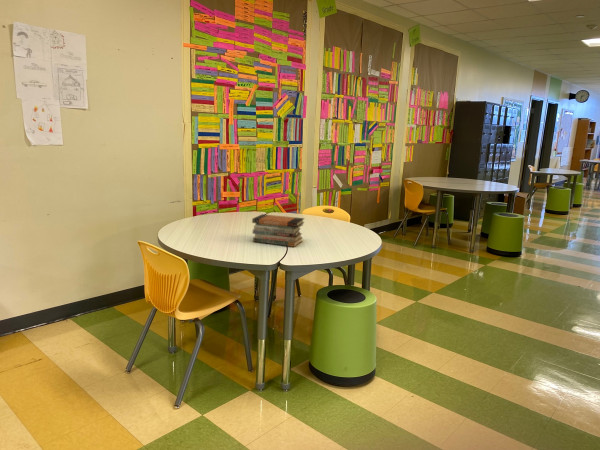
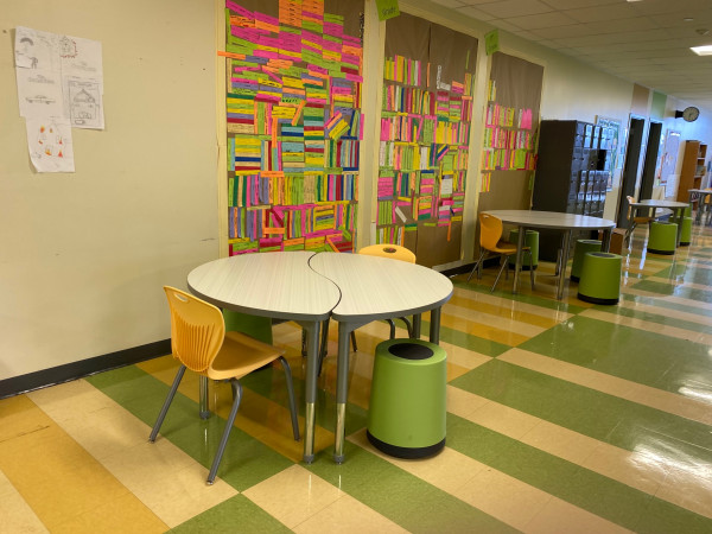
- book stack (277, 229)
